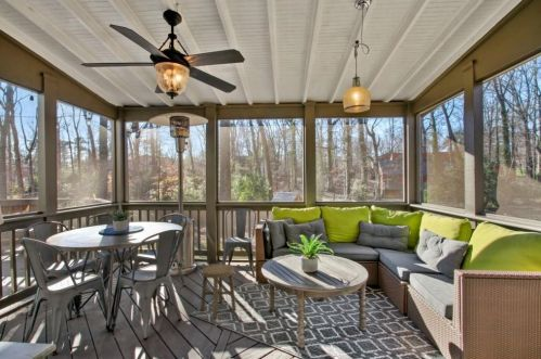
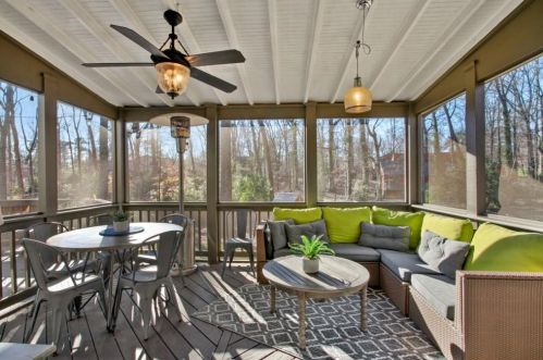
- stool (218, 289)
